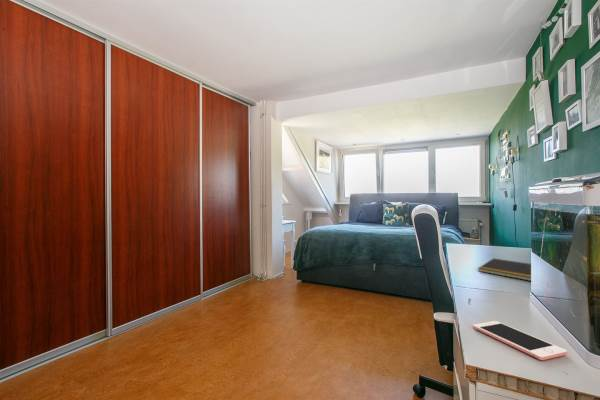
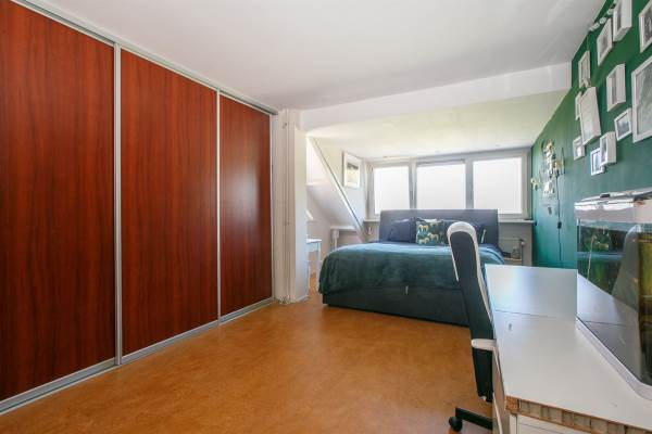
- notepad (511, 268)
- cell phone (515, 338)
